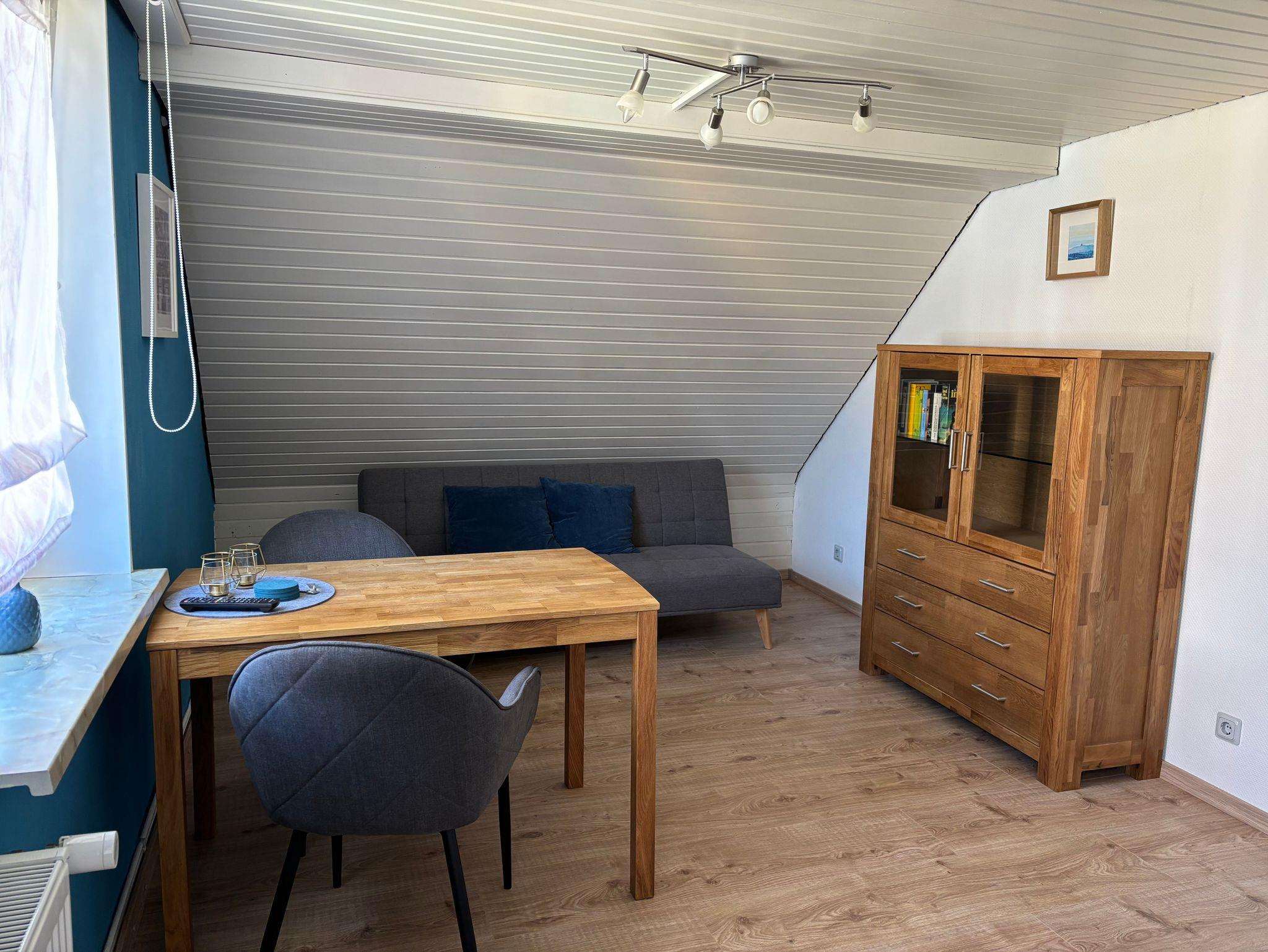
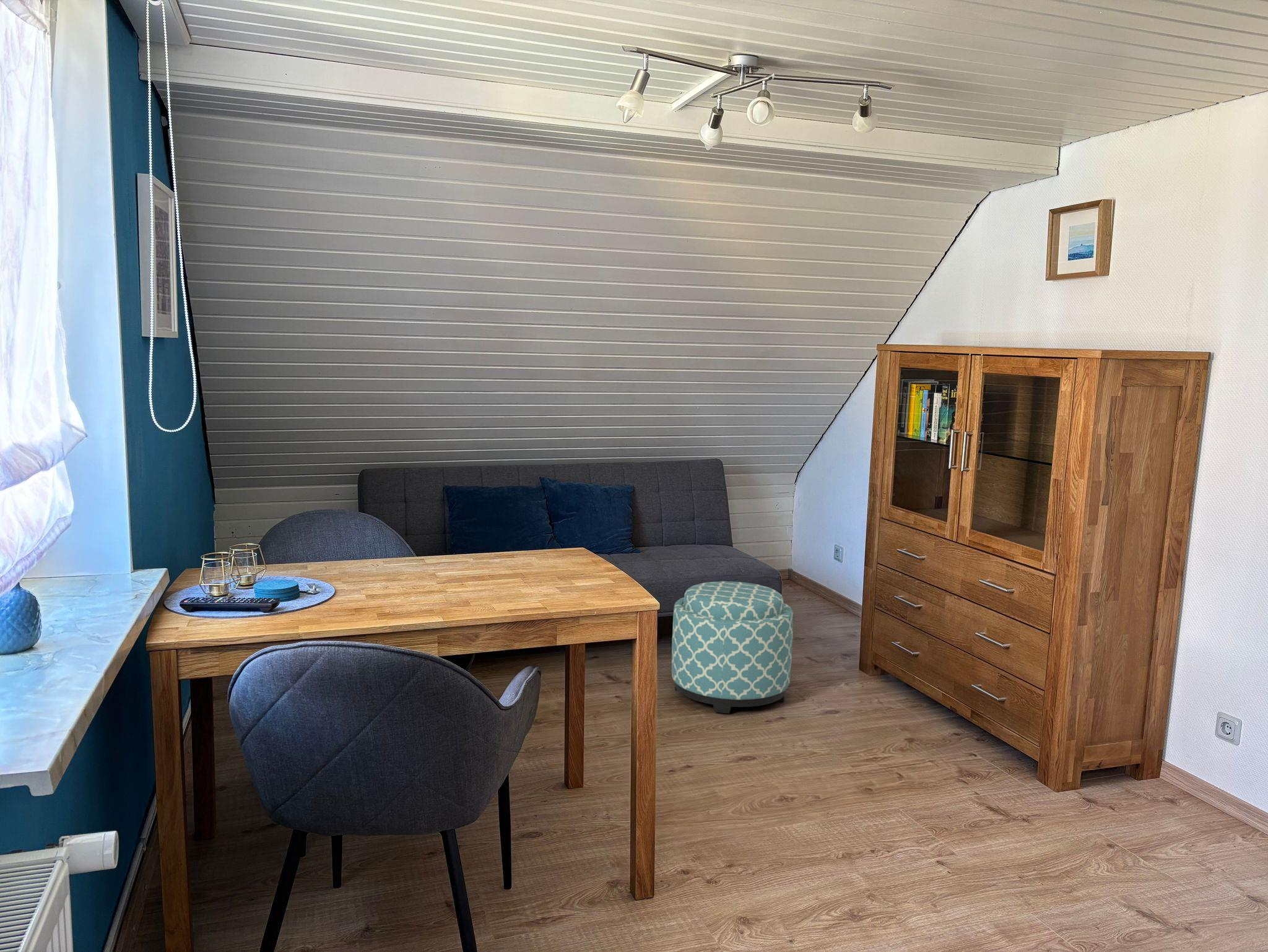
+ ottoman (731, 642)
